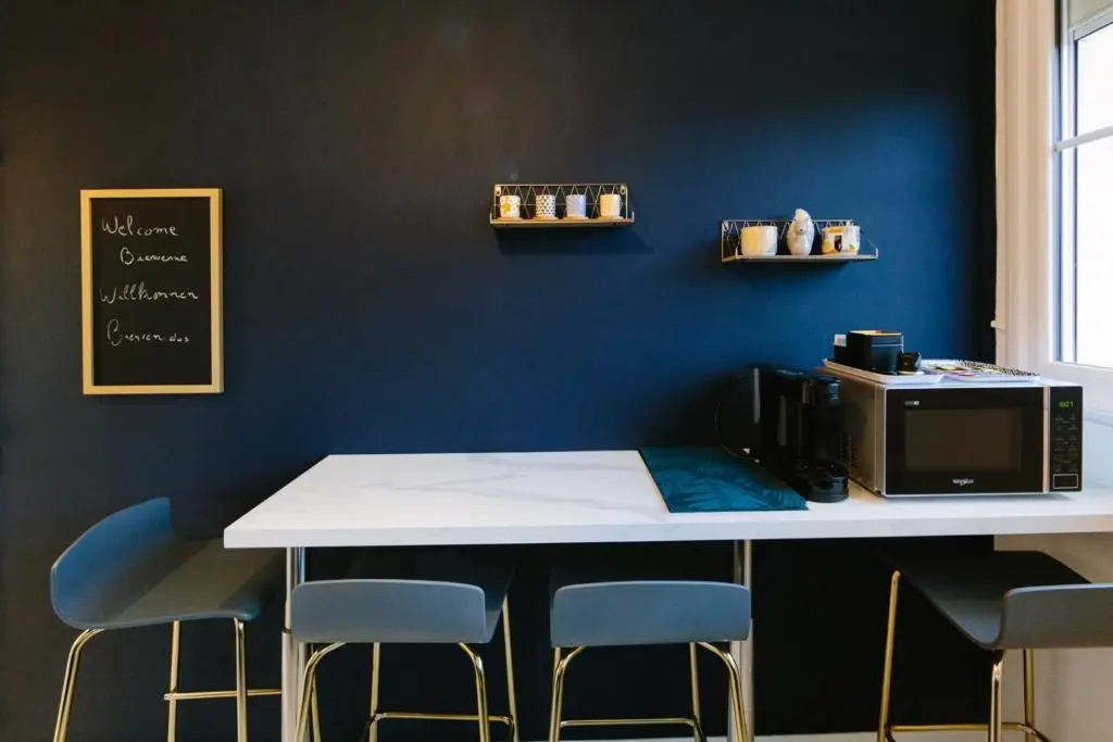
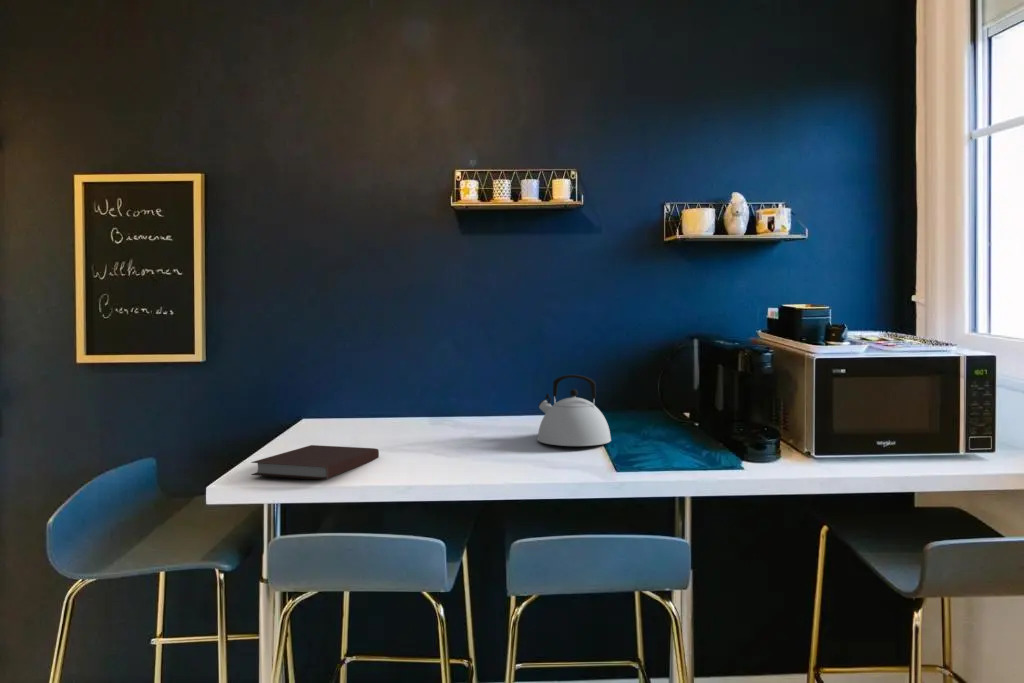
+ kettle (572, 407)
+ notebook (318, 460)
